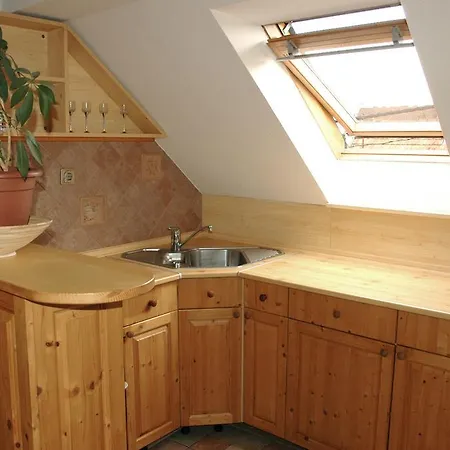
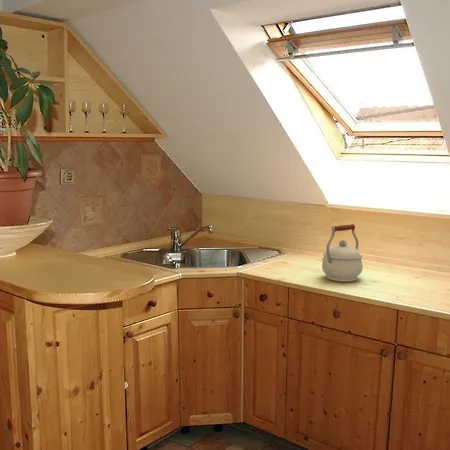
+ kettle (340, 252)
